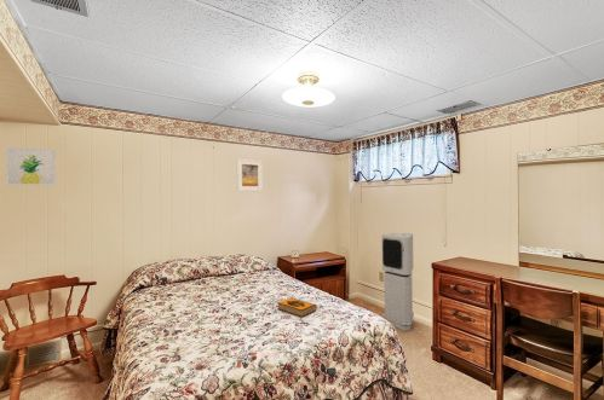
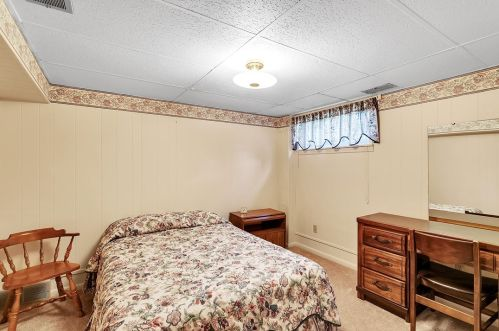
- air purifier (402, 278)
- wall art (31, 167)
- hardback book (297, 306)
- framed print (249, 175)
